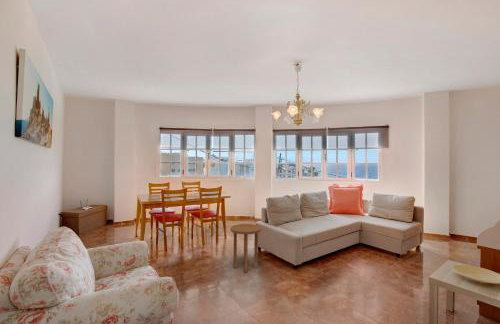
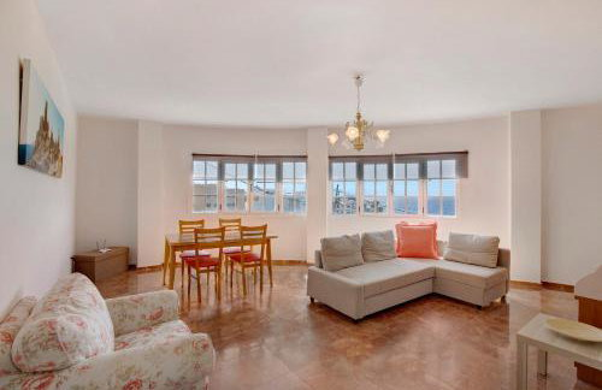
- side table (245, 247)
